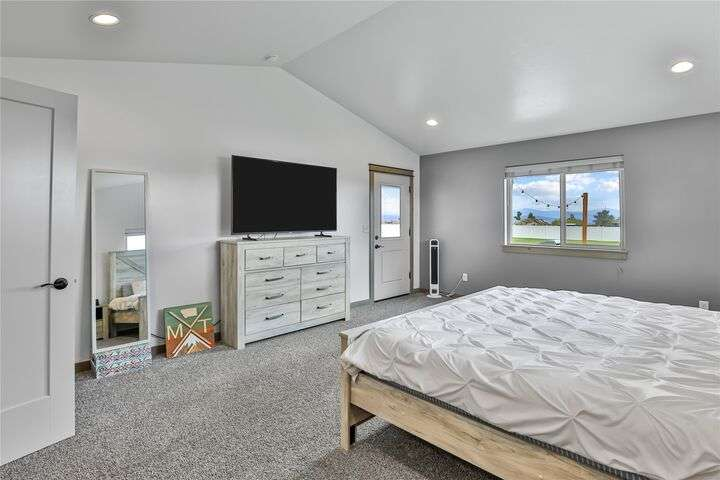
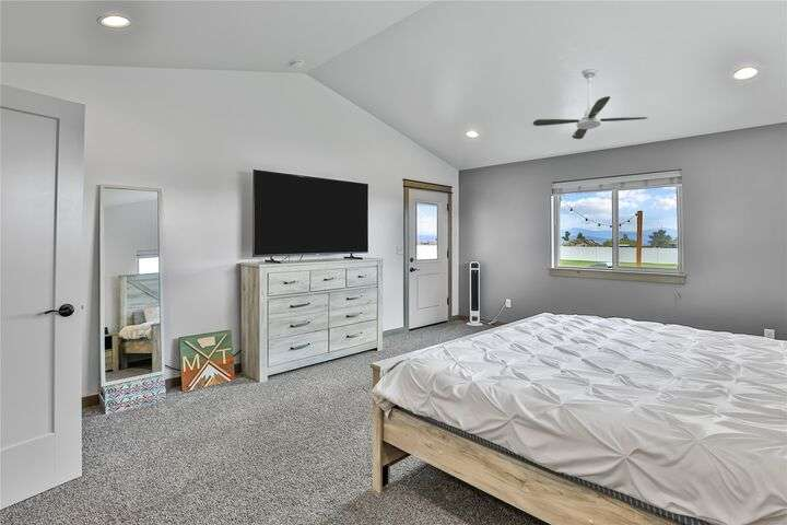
+ ceiling fan (588, 97)
